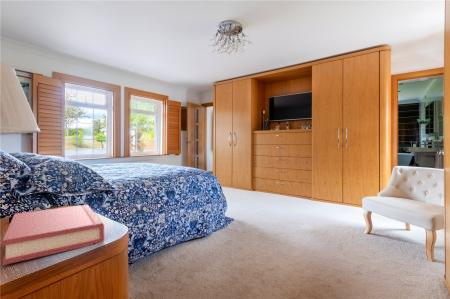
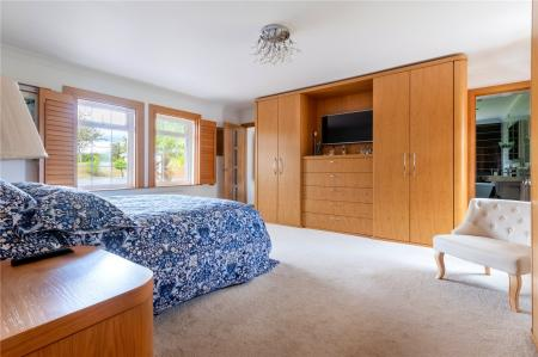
- hardback book (56, 227)
